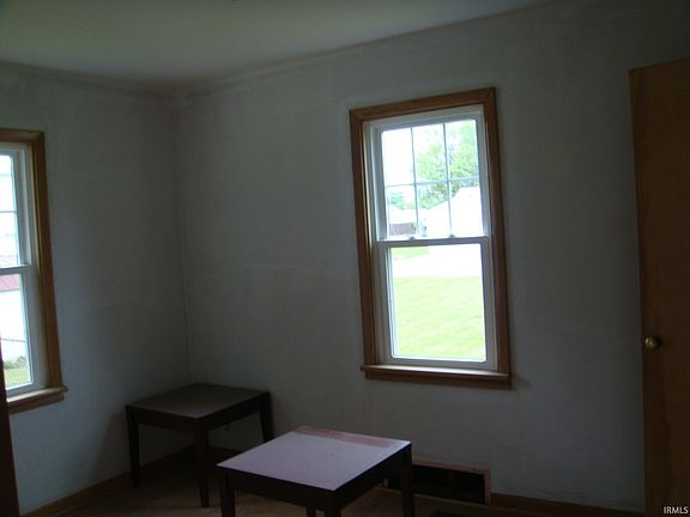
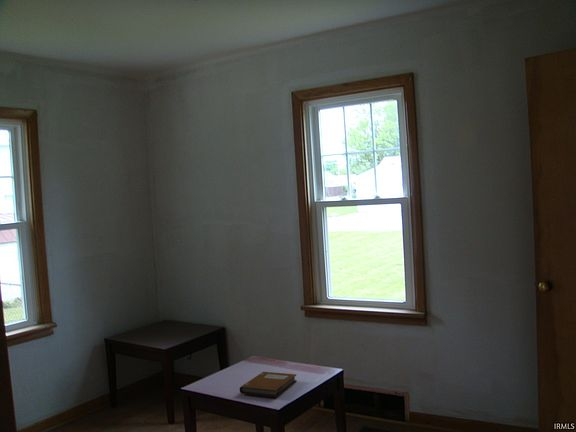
+ notebook (269, 383)
